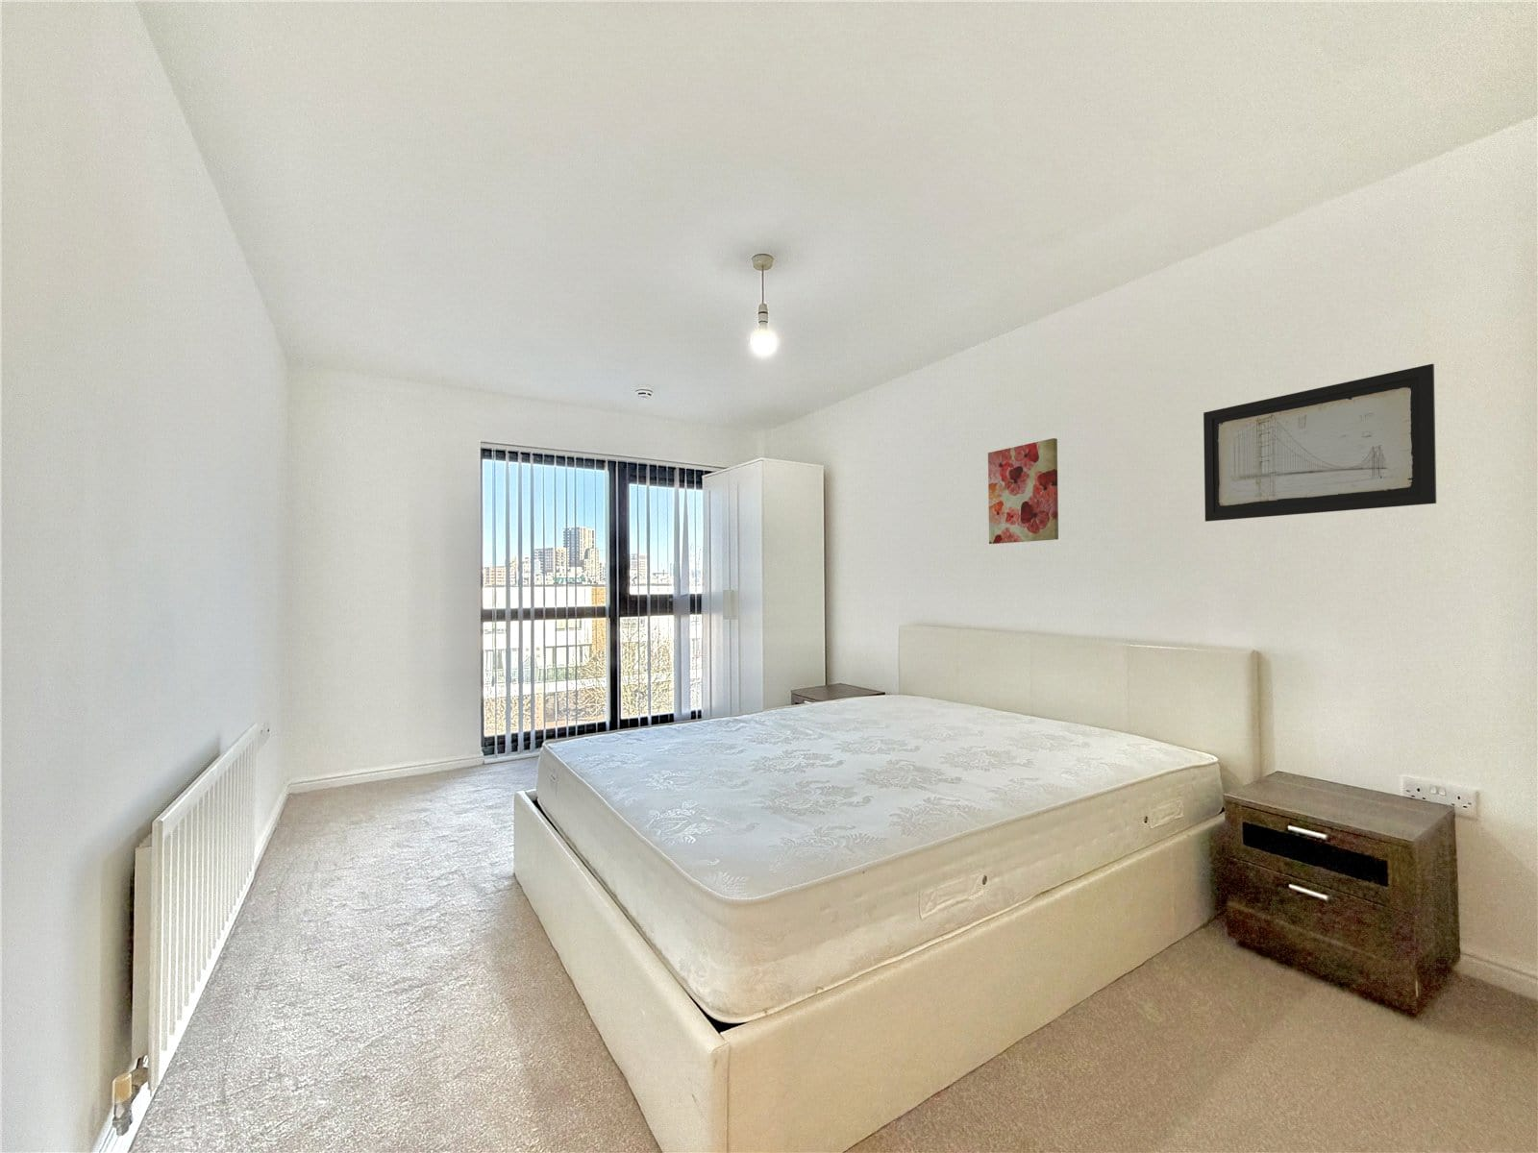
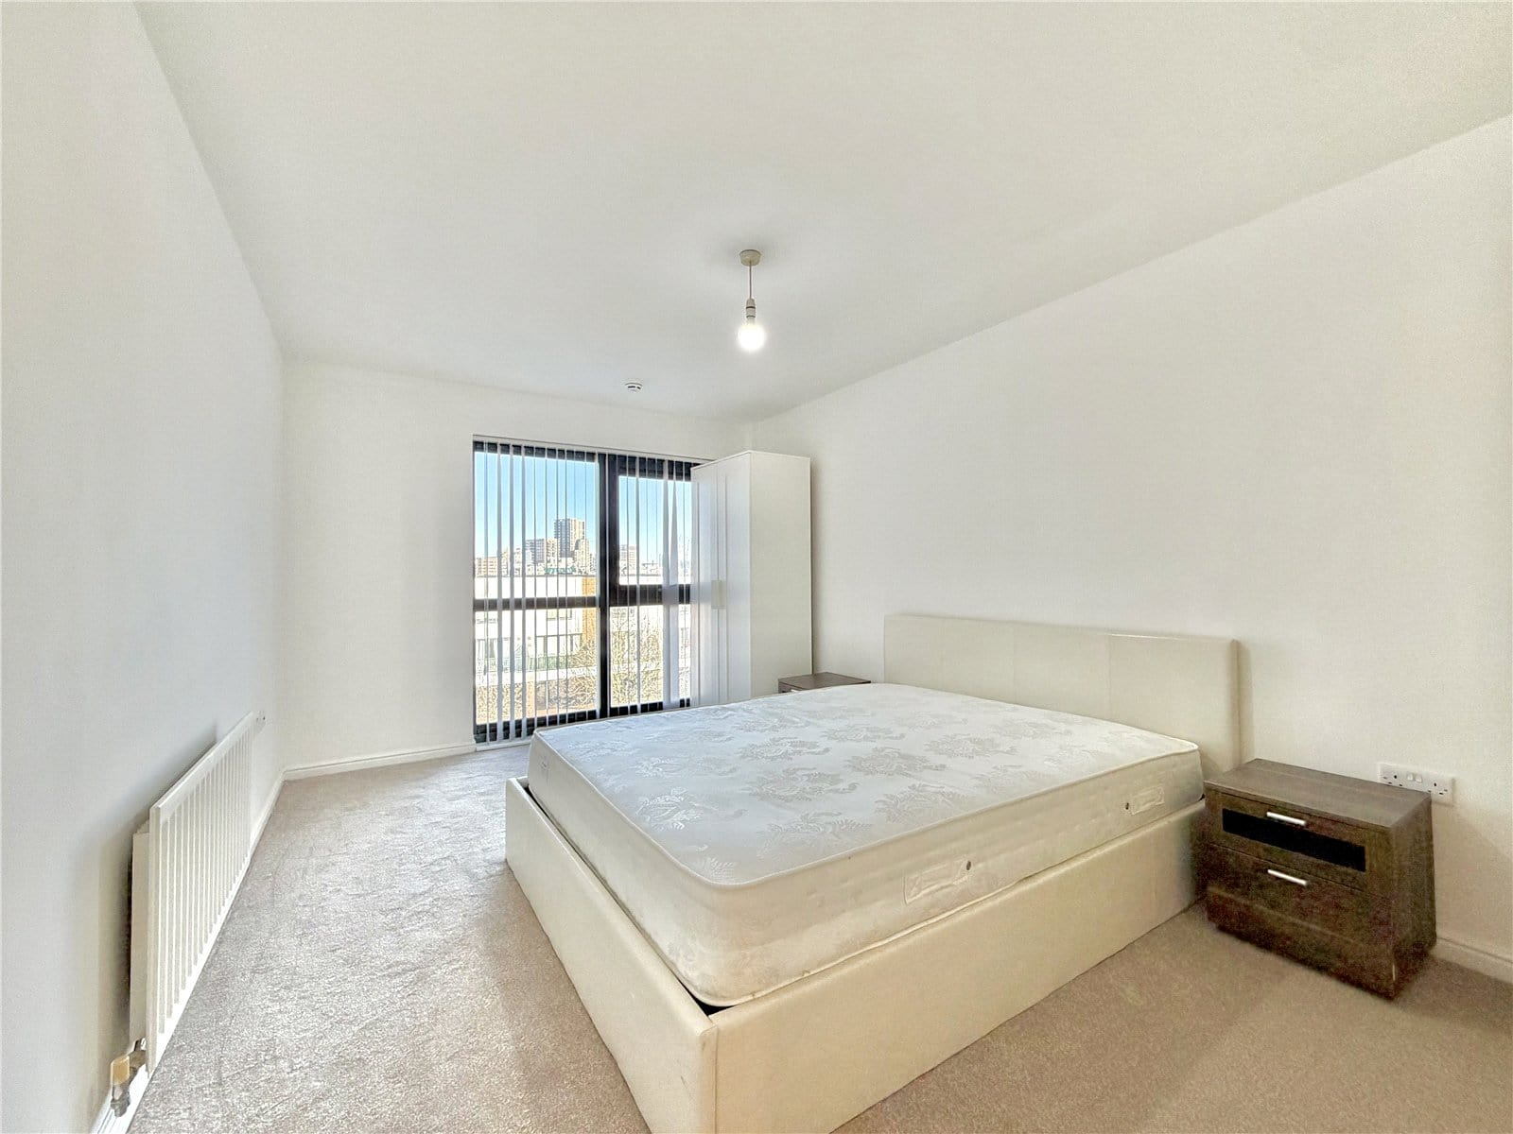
- wall art (1021, 494)
- wall art (1305, 452)
